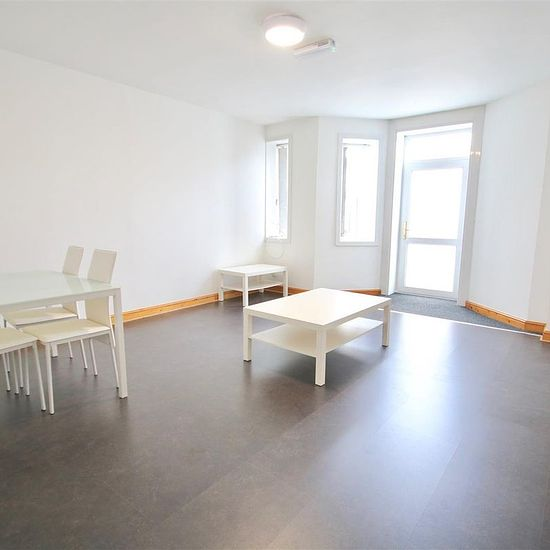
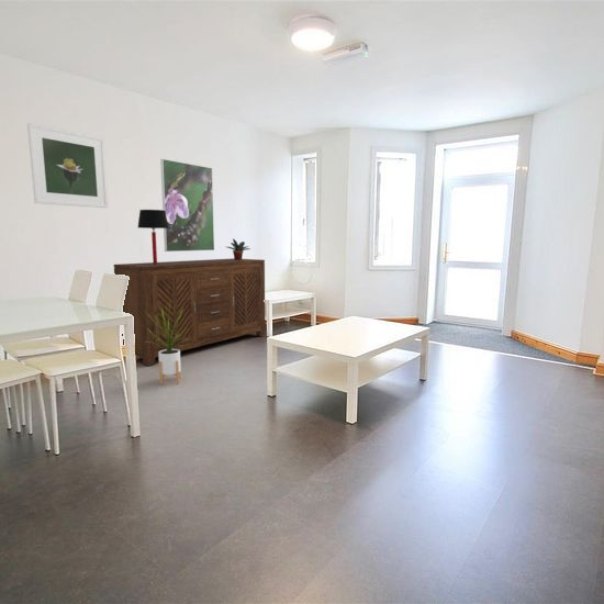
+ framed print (189, 208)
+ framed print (70, 168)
+ sideboard (199, 304)
+ table lamp (154, 237)
+ house plant (168, 342)
+ potted plant (237, 248)
